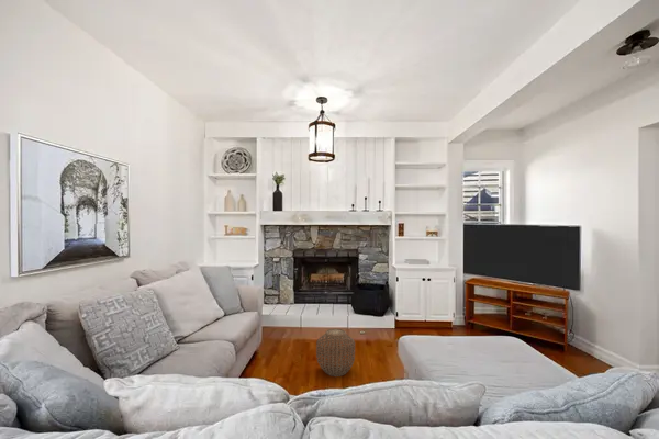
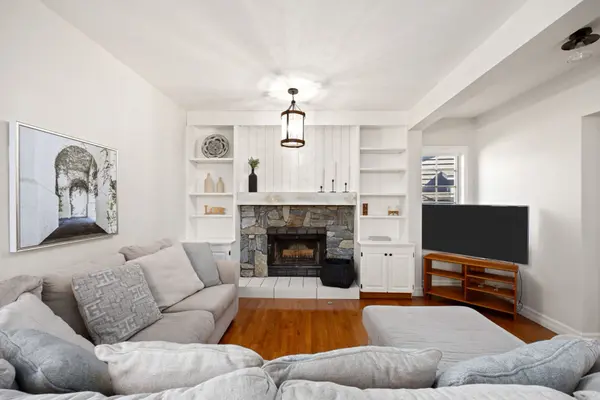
- woven basket (335, 351)
